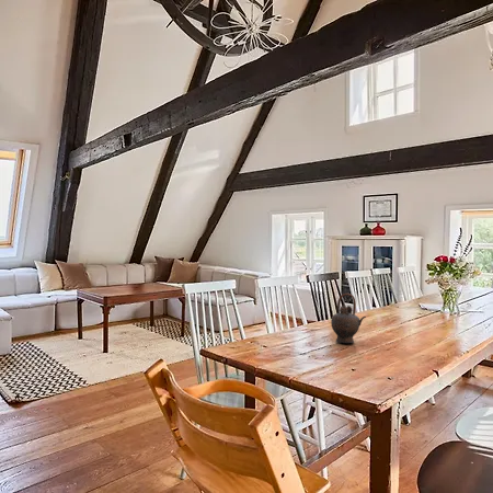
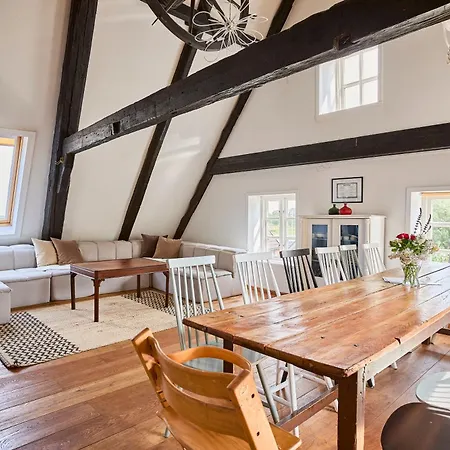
- teapot (348, 318)
